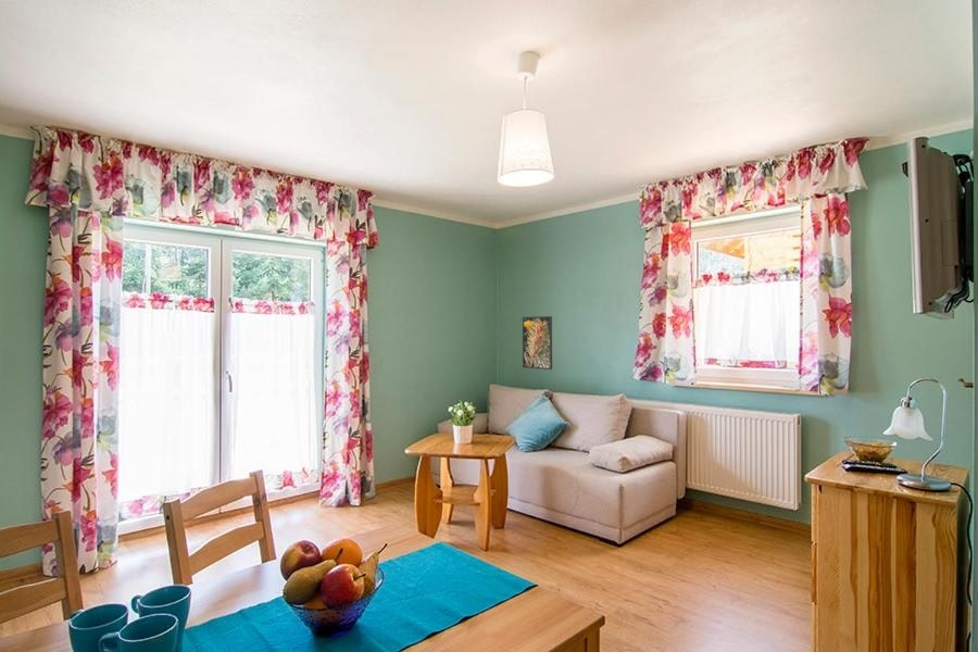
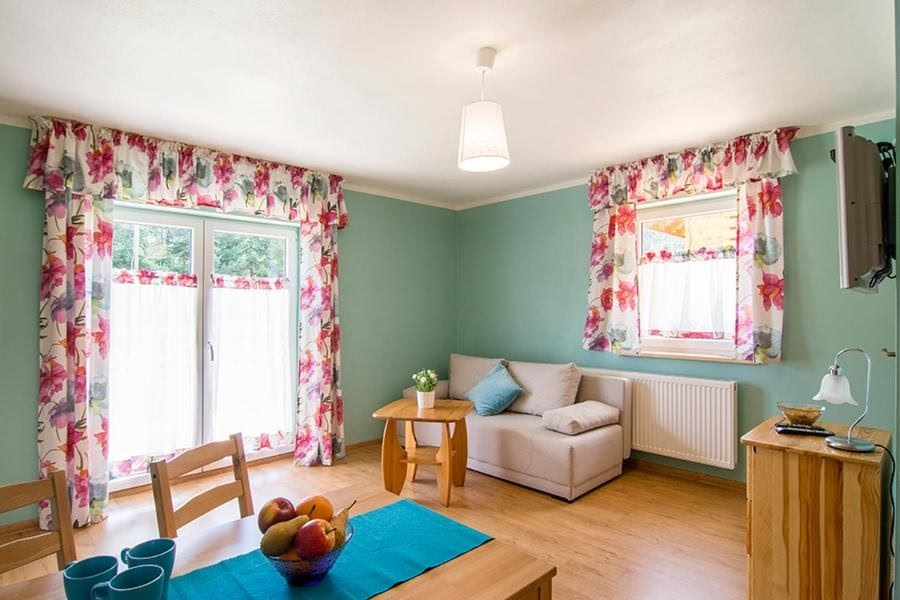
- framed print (537, 342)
